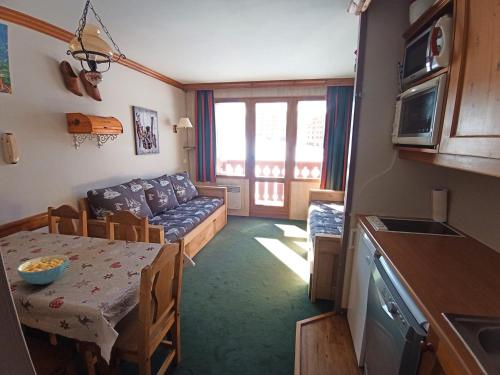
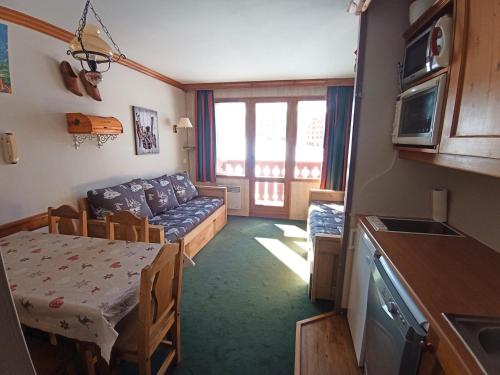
- cereal bowl (45, 272)
